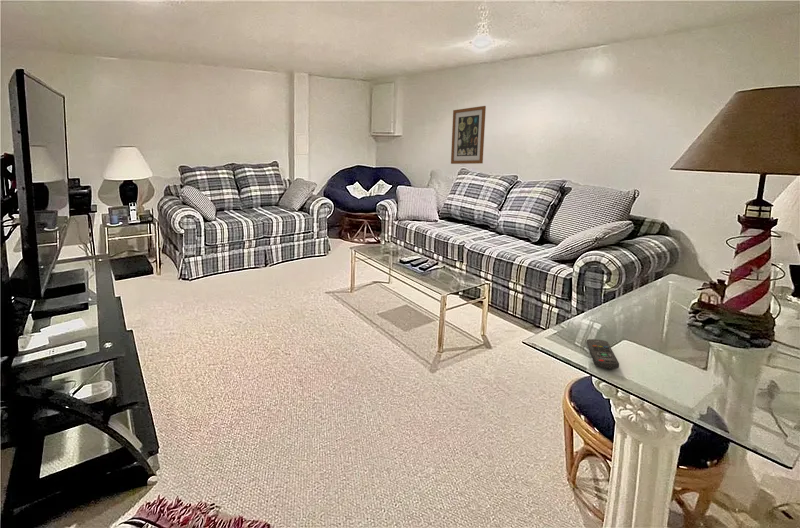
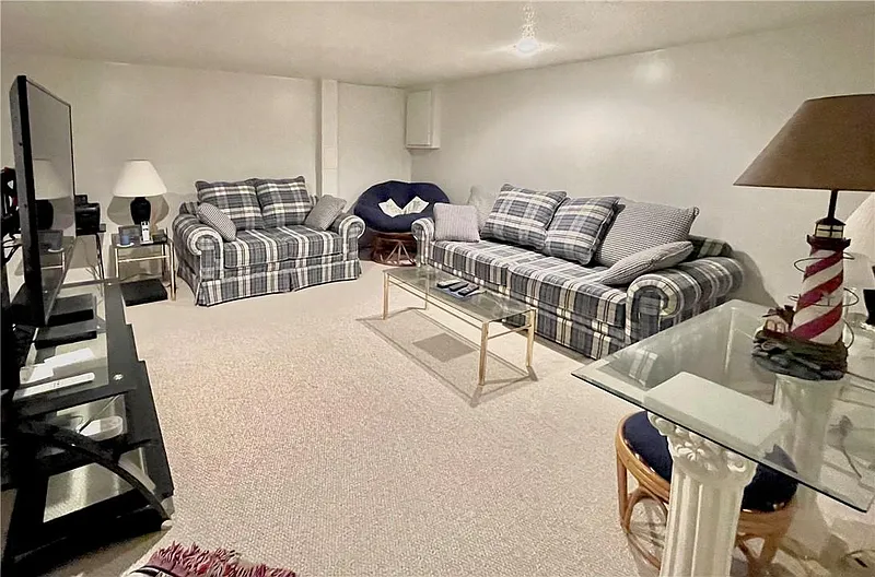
- remote control (601, 352)
- wall art (467, 136)
